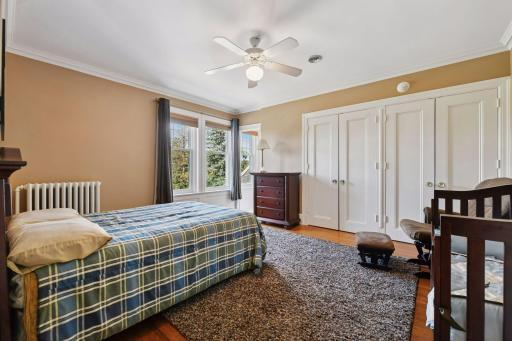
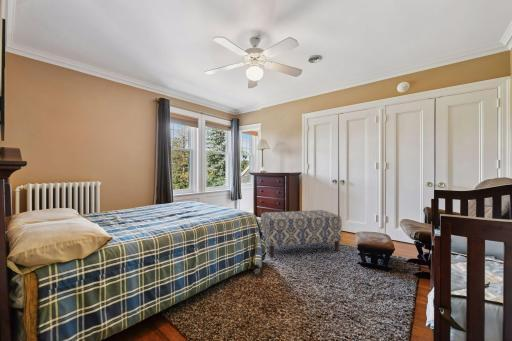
+ bench (299, 231)
